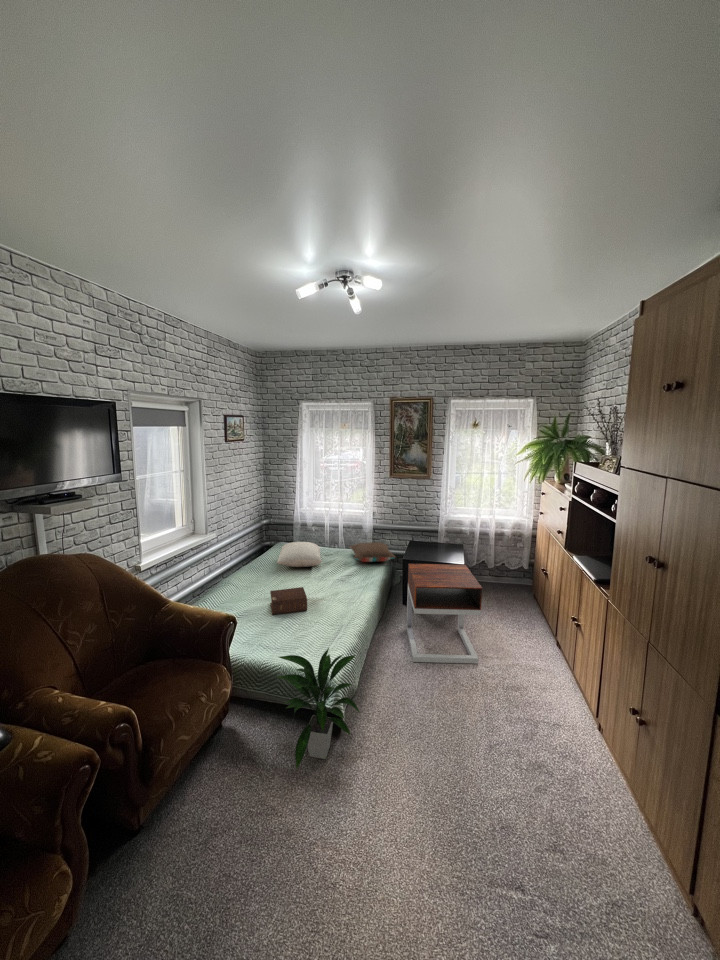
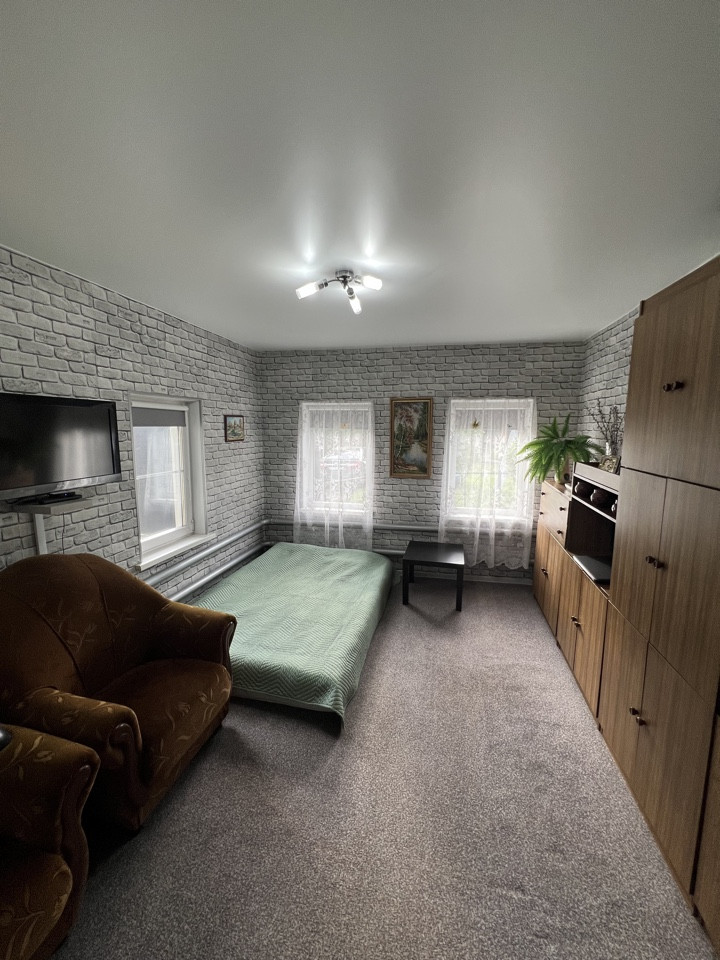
- bible (288, 600)
- pillow (371, 551)
- pillow (300, 553)
- indoor plant (316, 702)
- nightstand (440, 610)
